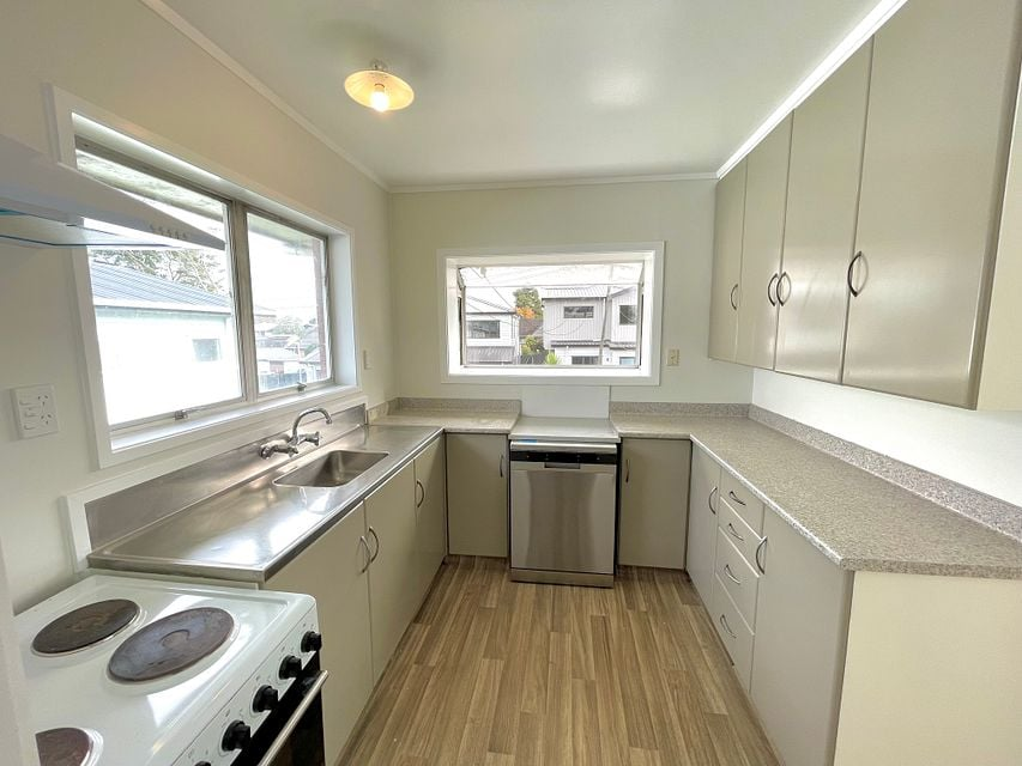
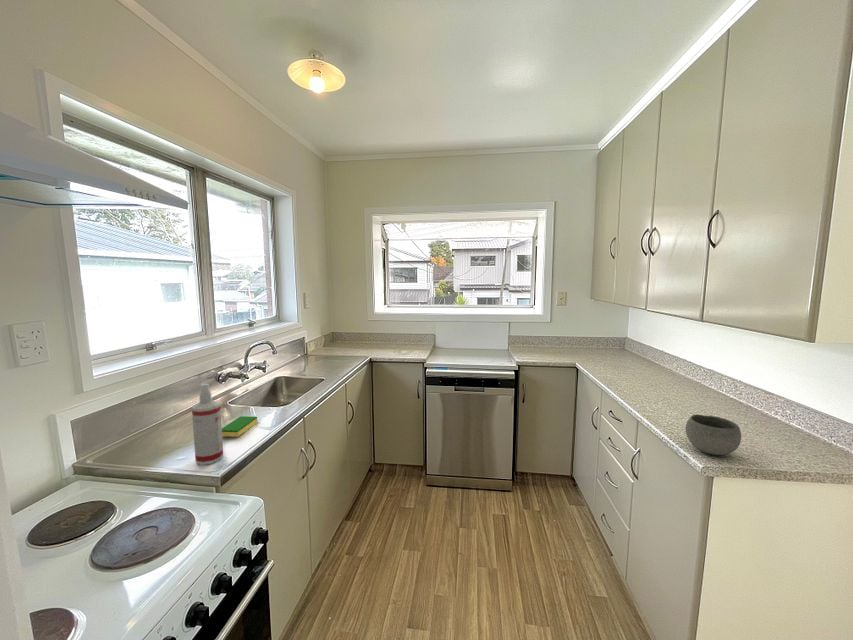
+ dish sponge (239, 426)
+ bowl (711, 436)
+ spray bottle (207, 421)
